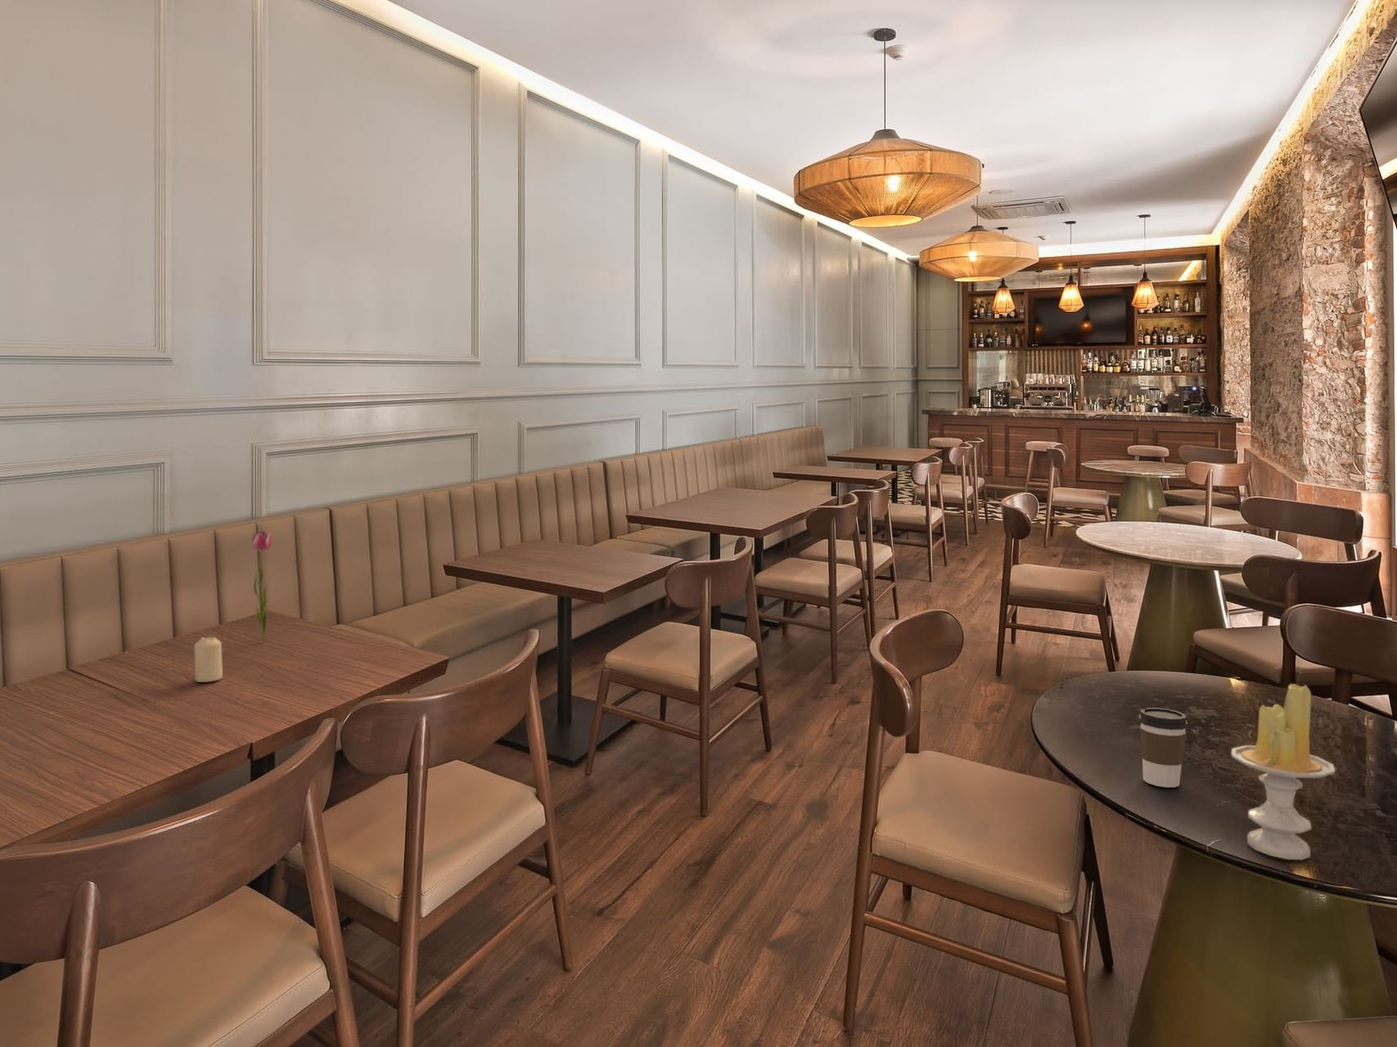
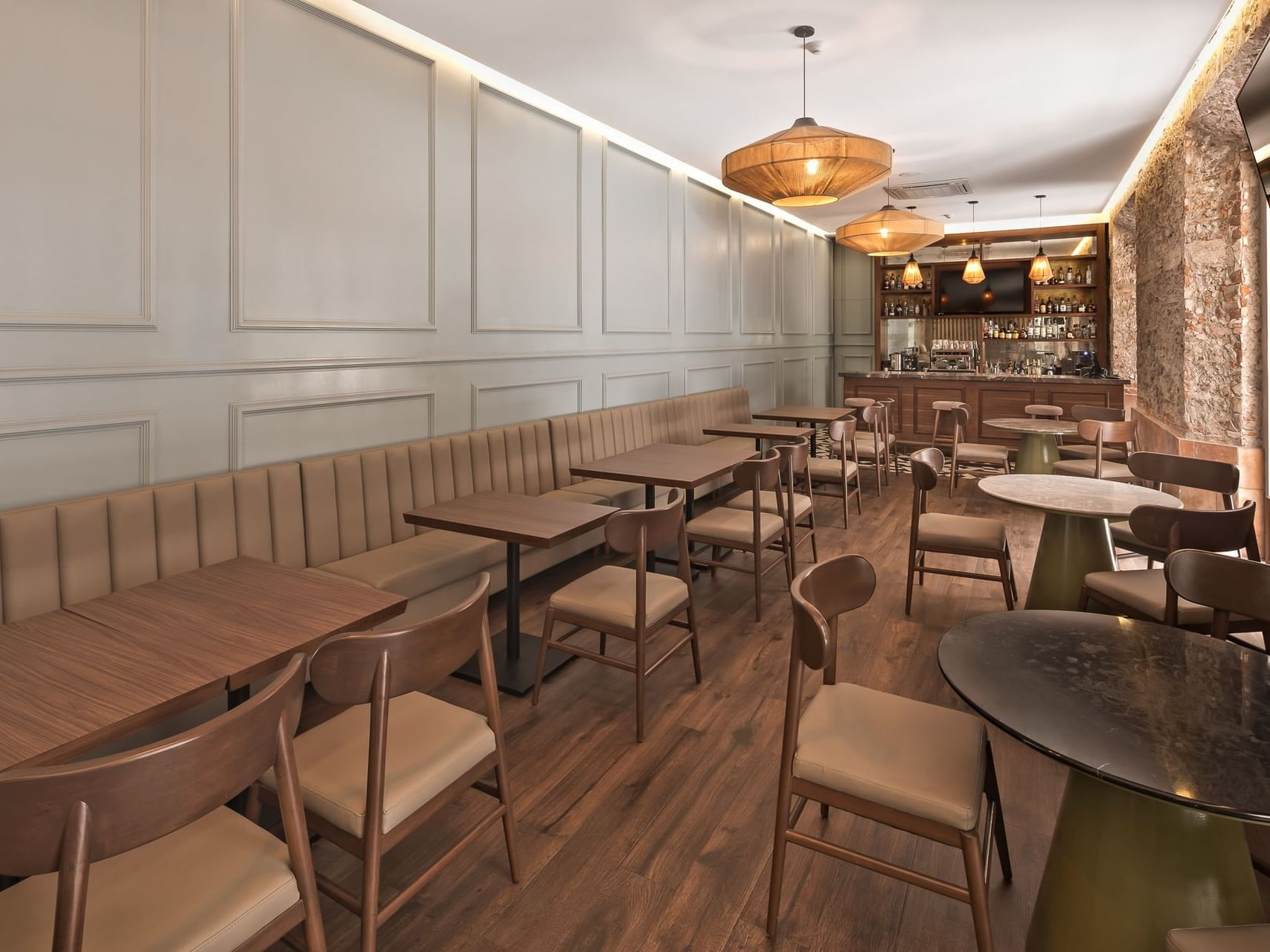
- candle (1280, 765)
- candle (208, 659)
- flower (264, 587)
- coffee cup (1162, 747)
